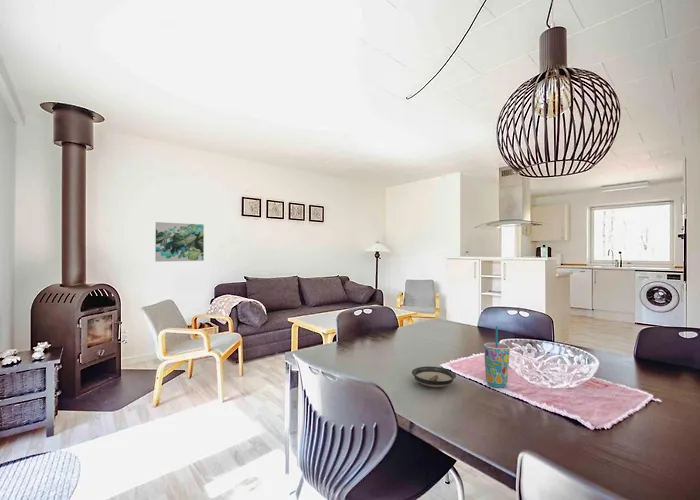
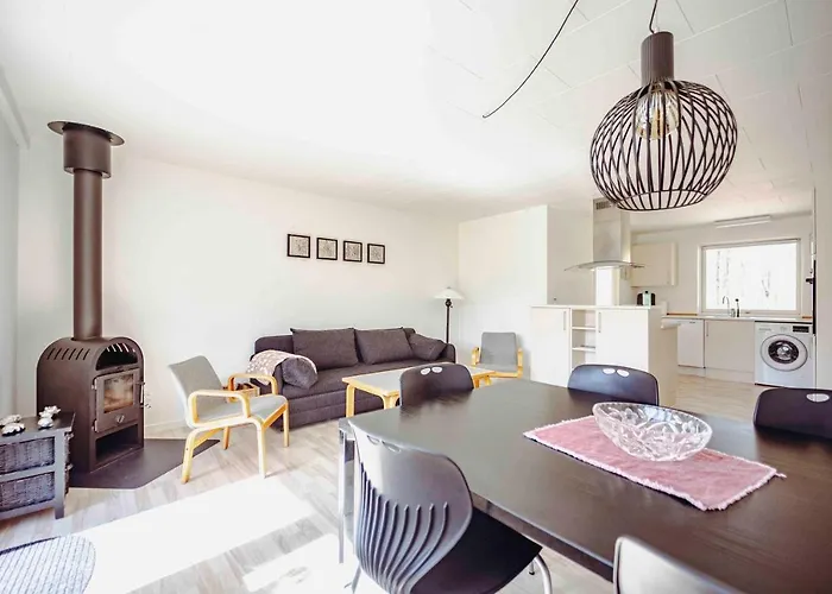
- wall art (180, 242)
- cup (496, 355)
- saucer (433, 378)
